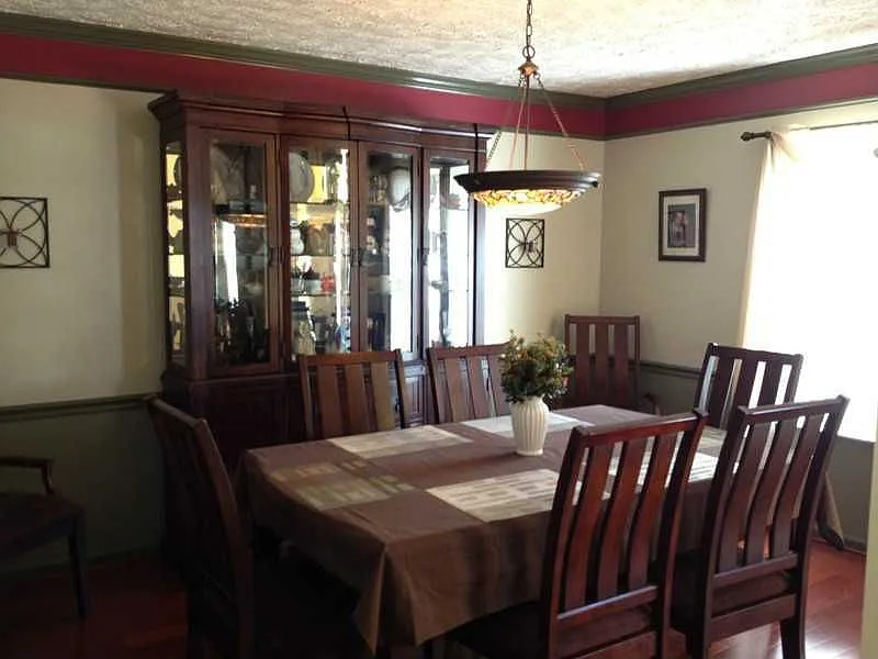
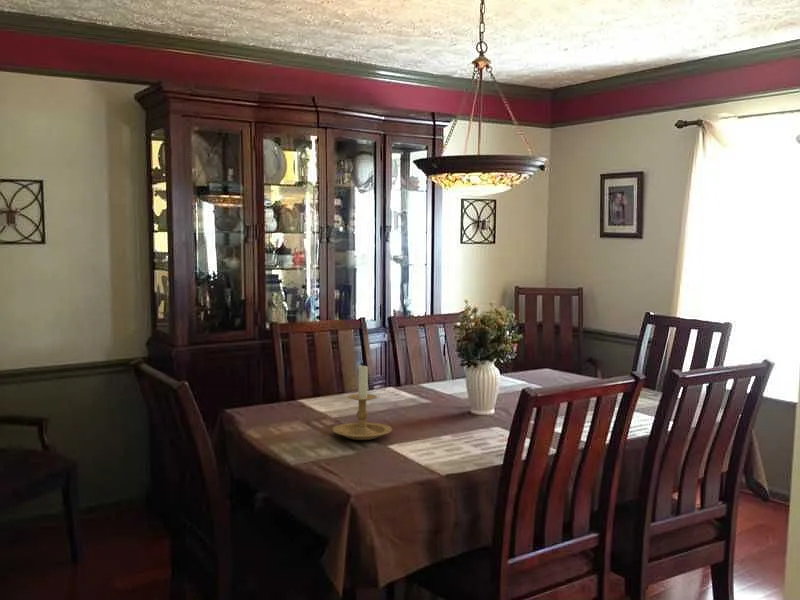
+ candle holder (362, 399)
